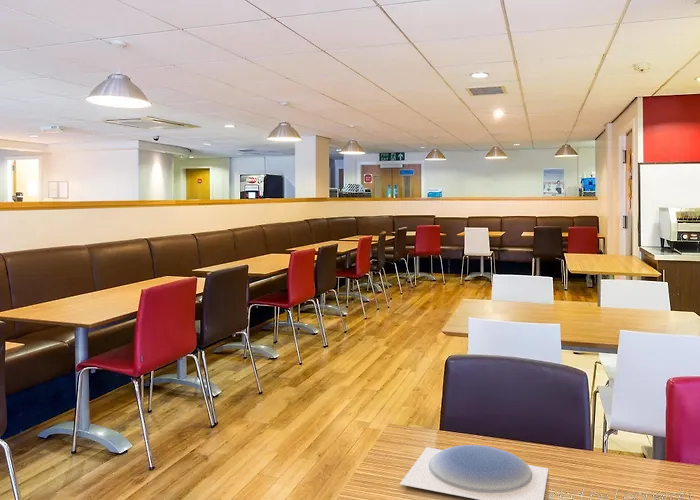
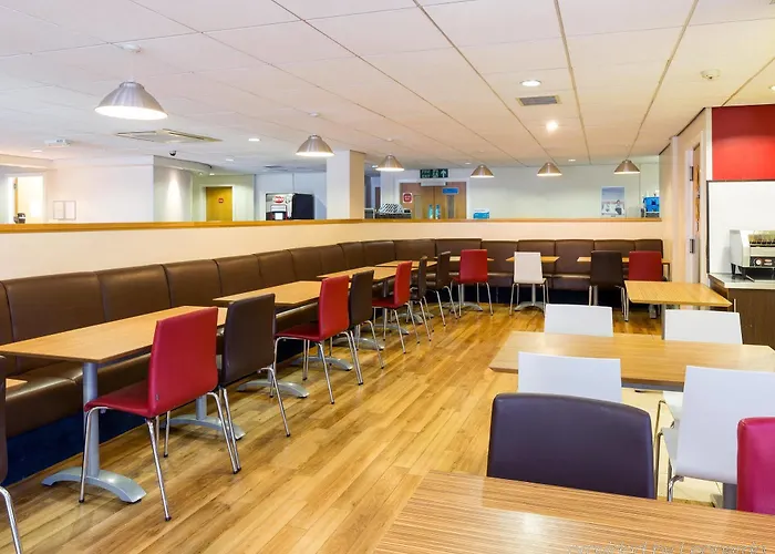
- plate (479, 462)
